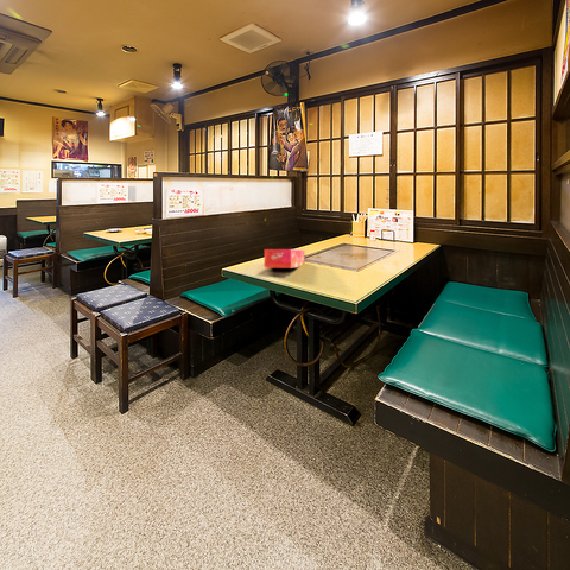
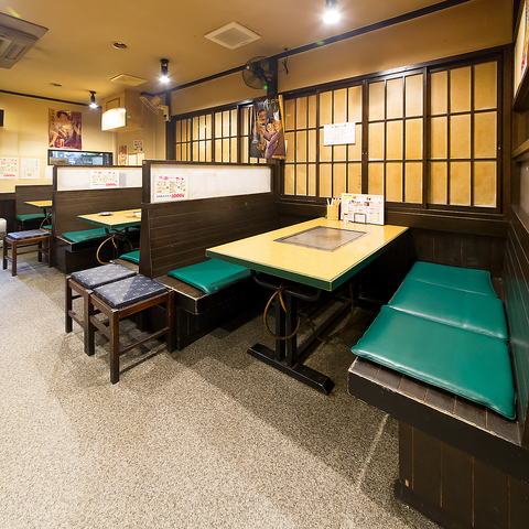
- tissue box (285, 258)
